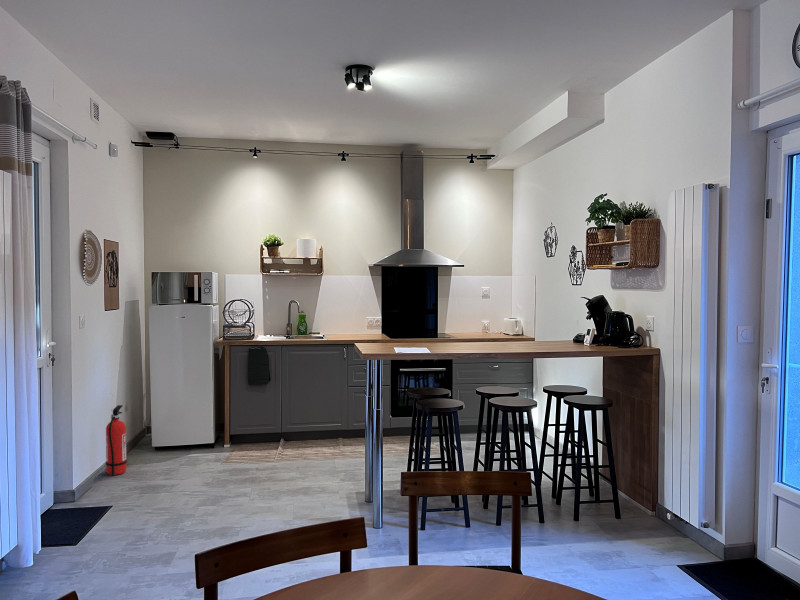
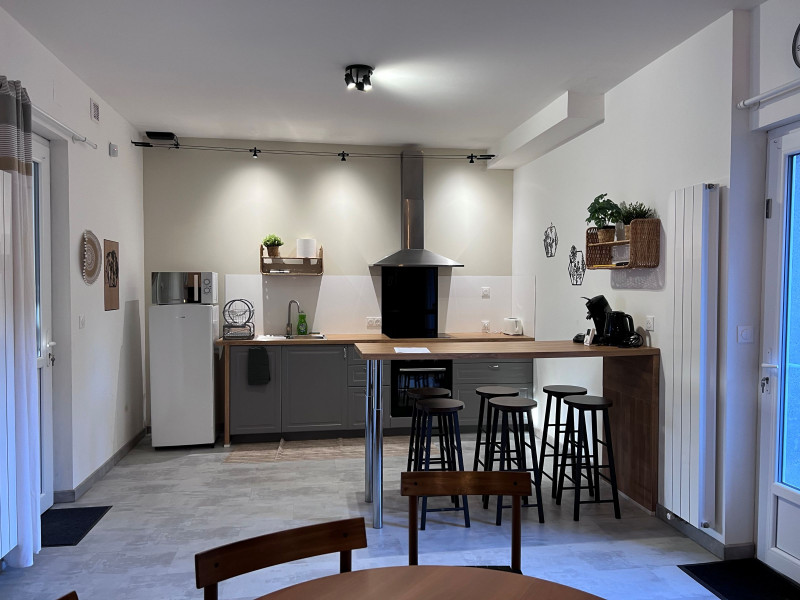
- fire extinguisher (115, 441)
